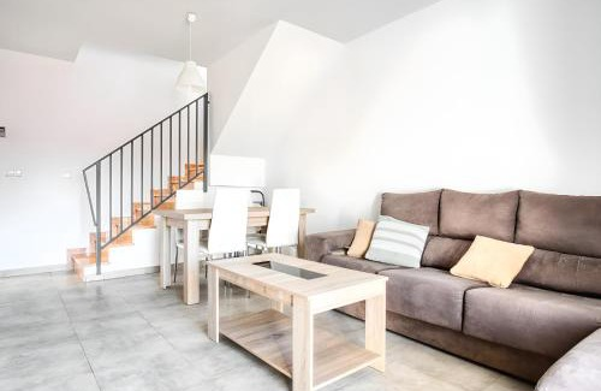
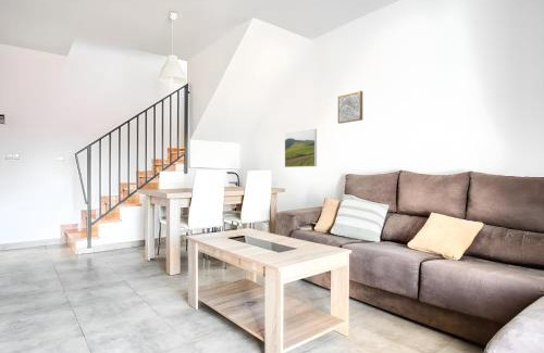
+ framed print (299, 149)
+ wall art (349, 108)
